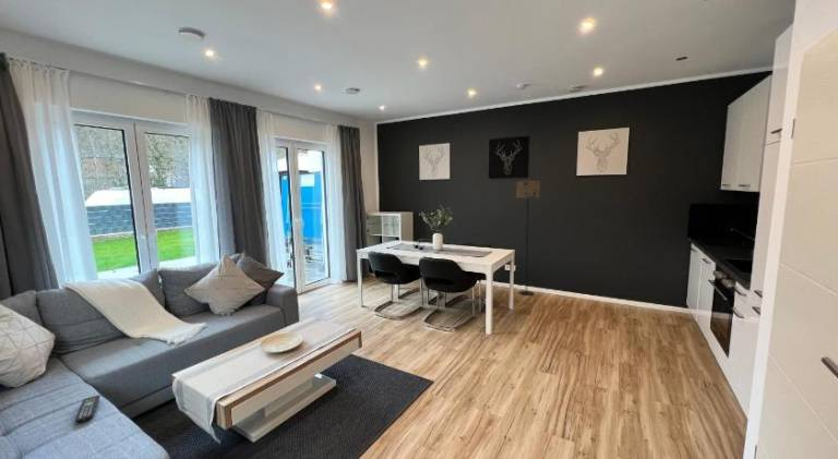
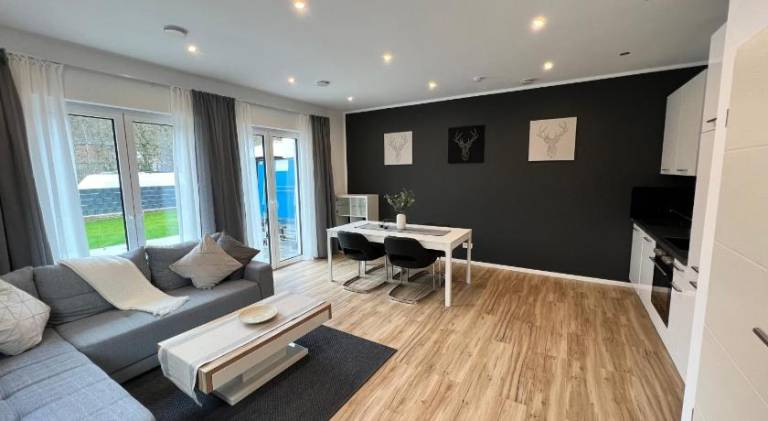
- floor lamp (527, 237)
- remote control (88, 407)
